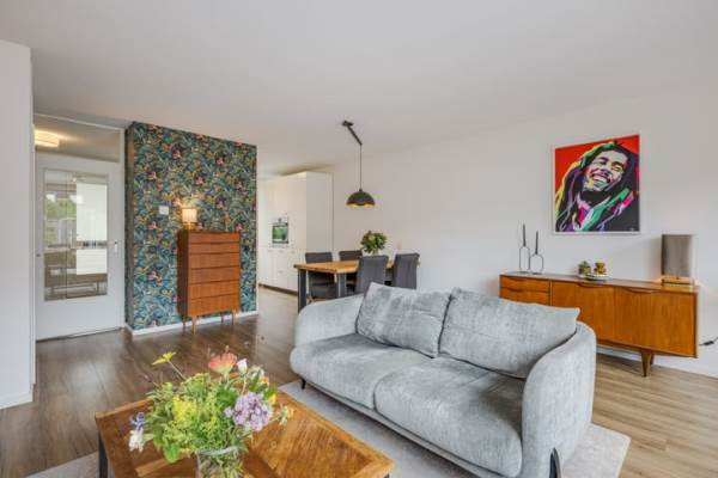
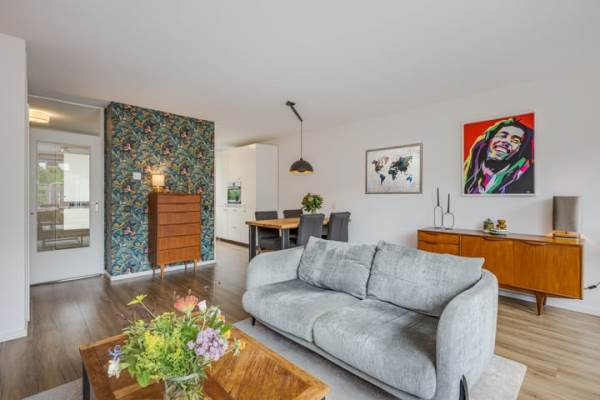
+ wall art (391, 170)
